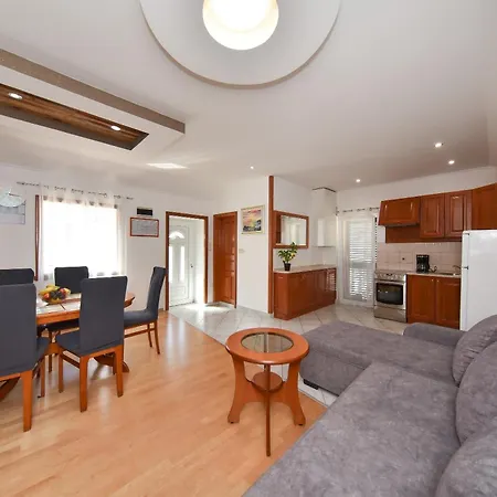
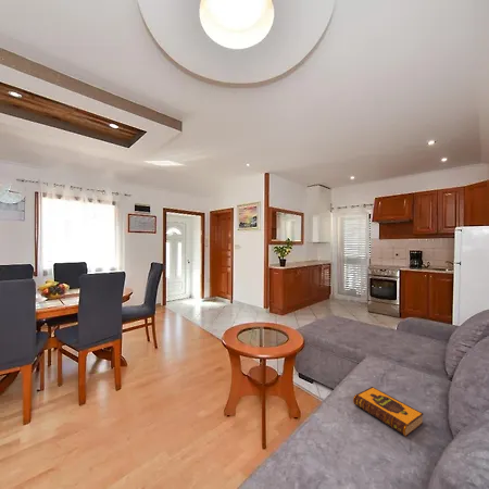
+ hardback book (386, 409)
